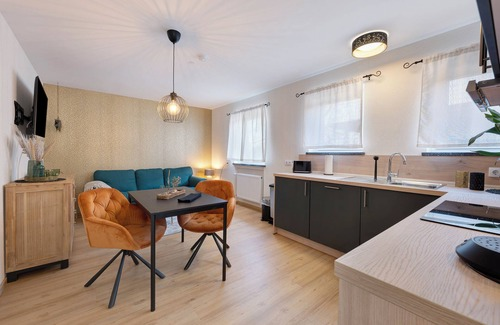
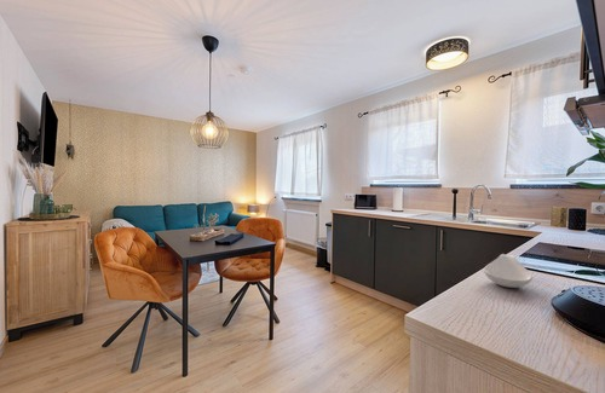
+ spoon rest (506, 268)
